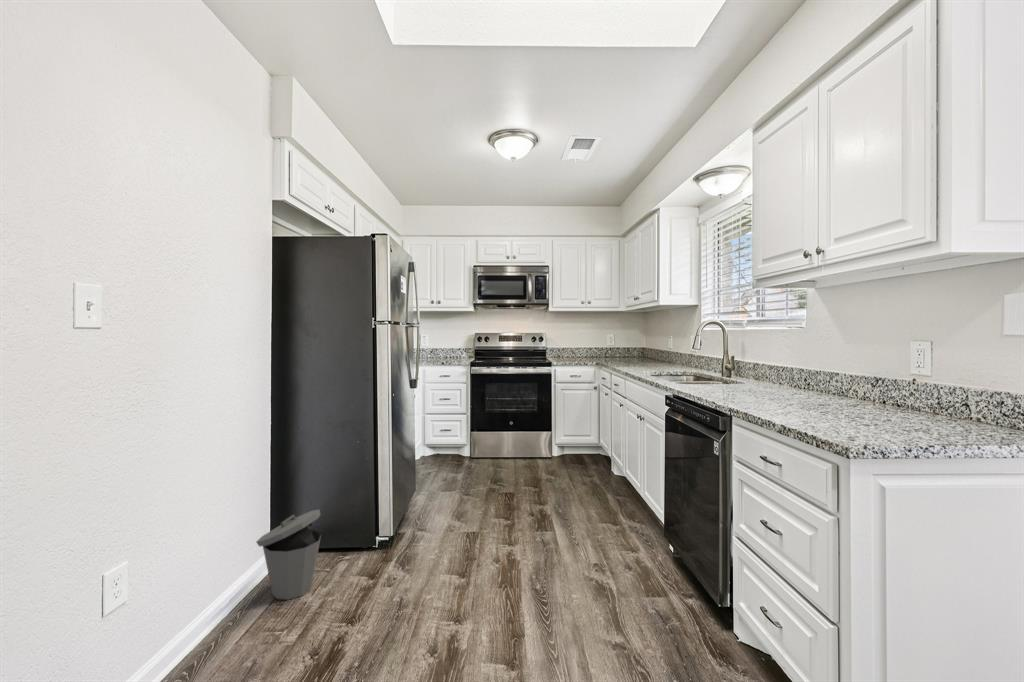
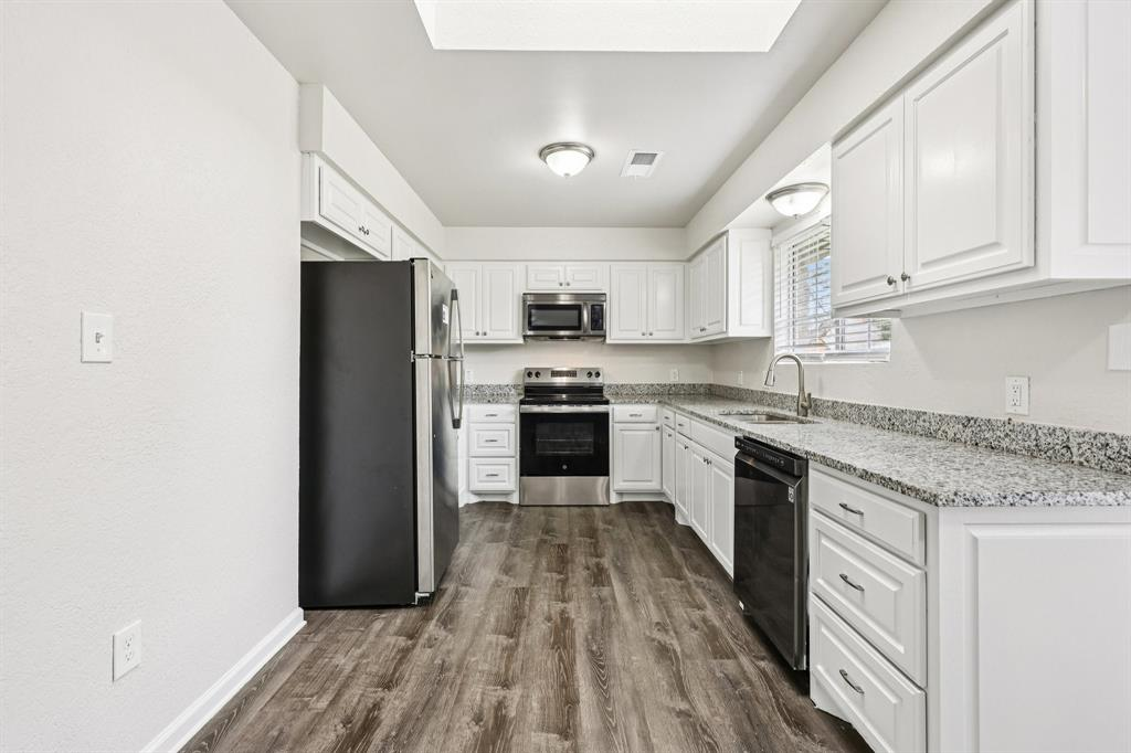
- trash can (290, 551)
